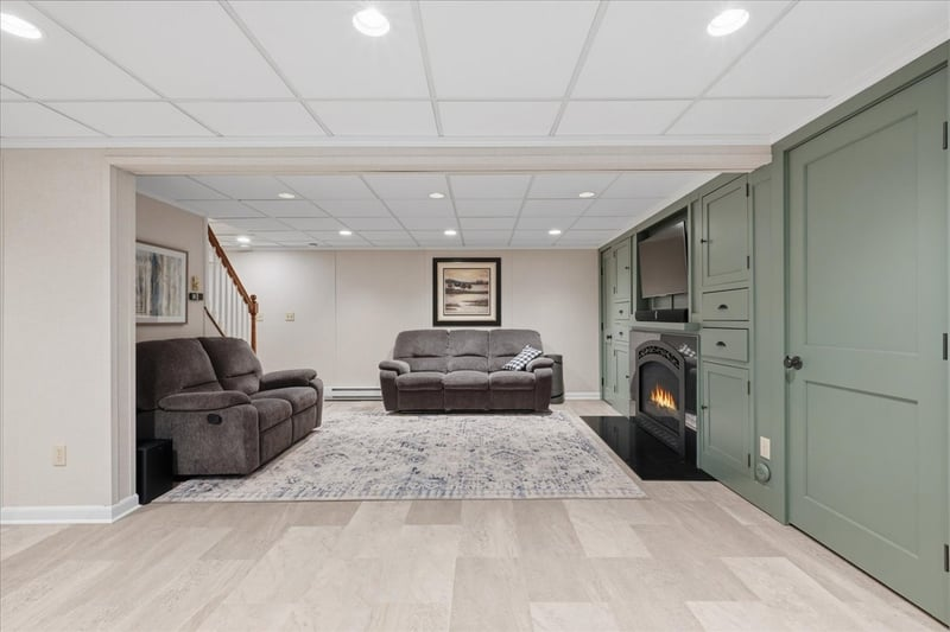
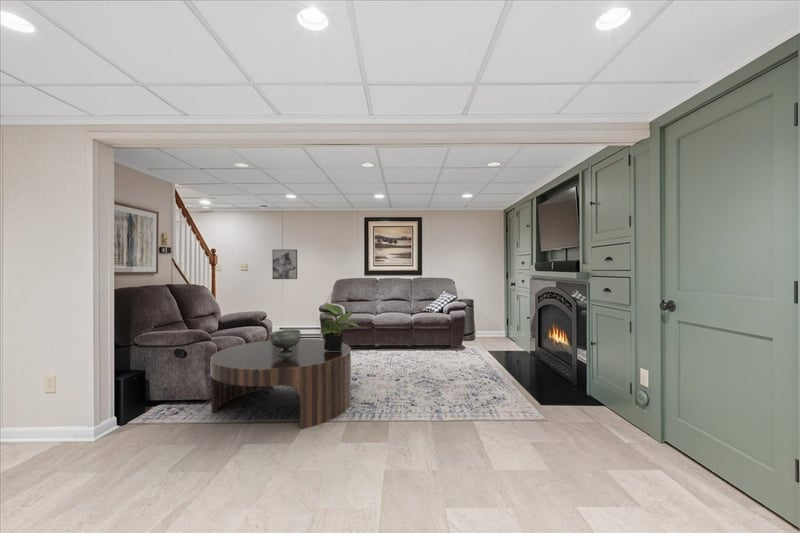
+ coffee table (284, 378)
+ potted plant (334, 327)
+ decorative bowl (285, 342)
+ wall art (284, 264)
